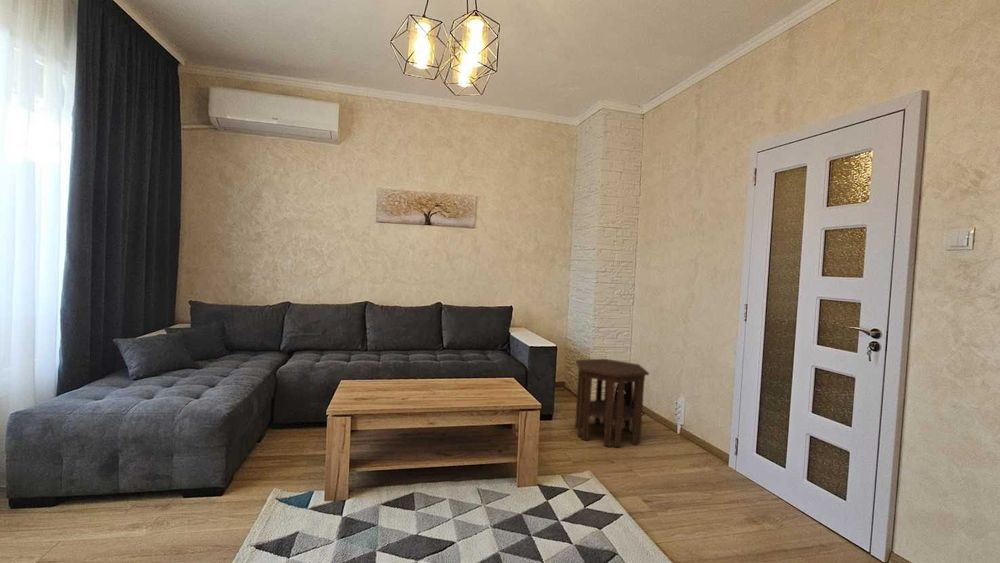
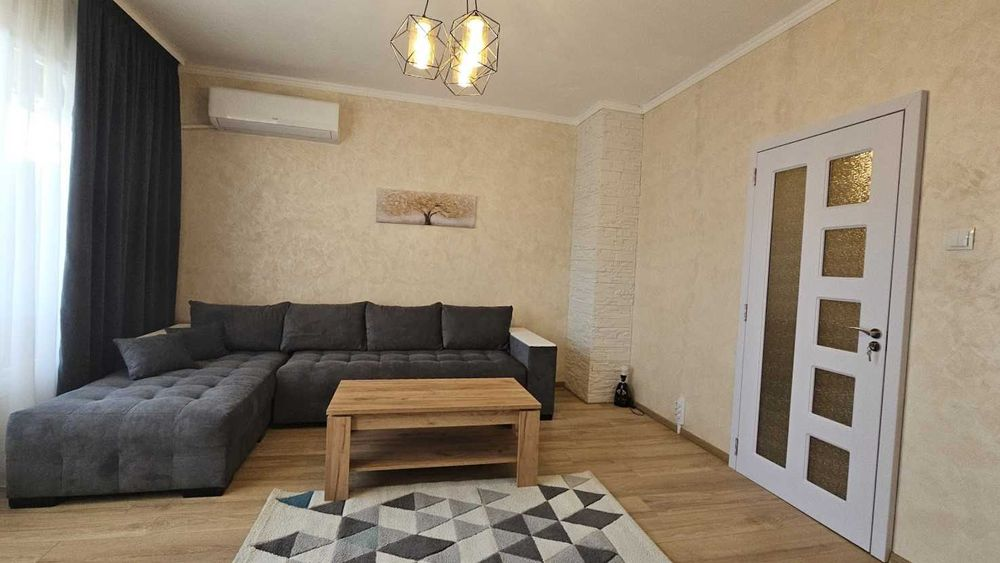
- side table (608, 400)
